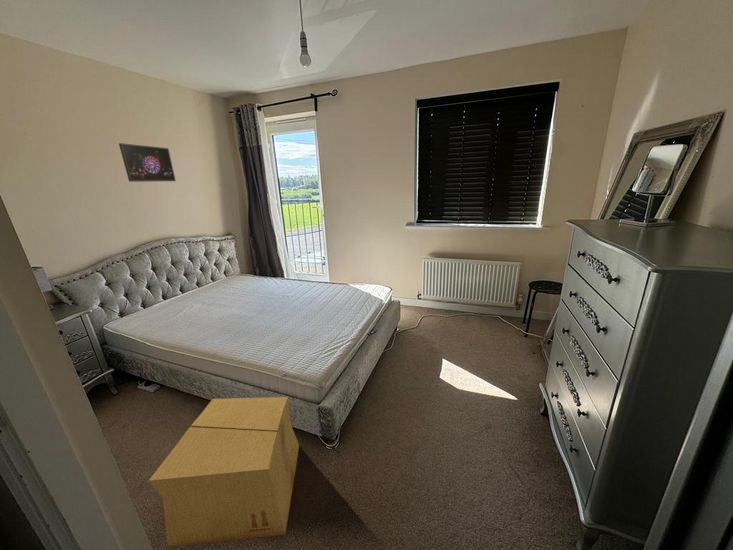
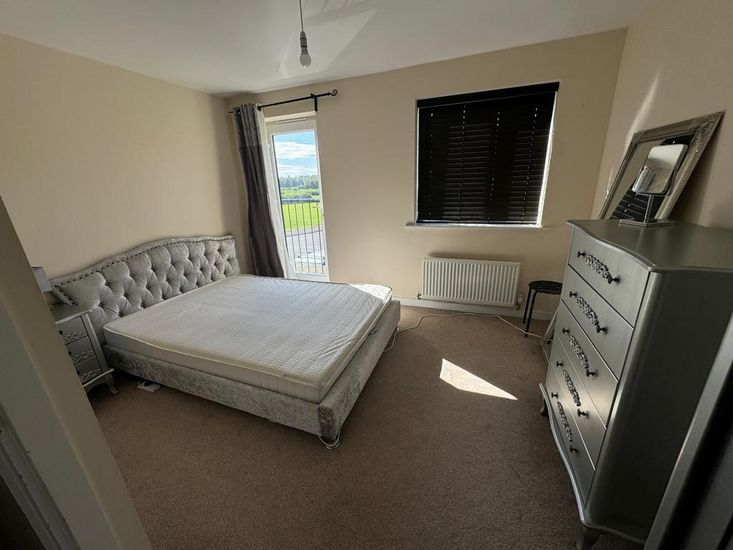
- cardboard box (241, 458)
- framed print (149, 163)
